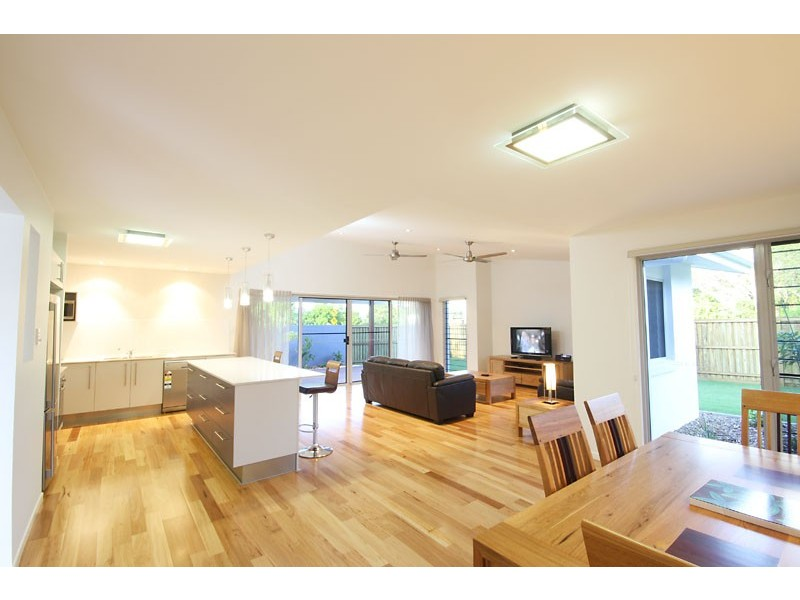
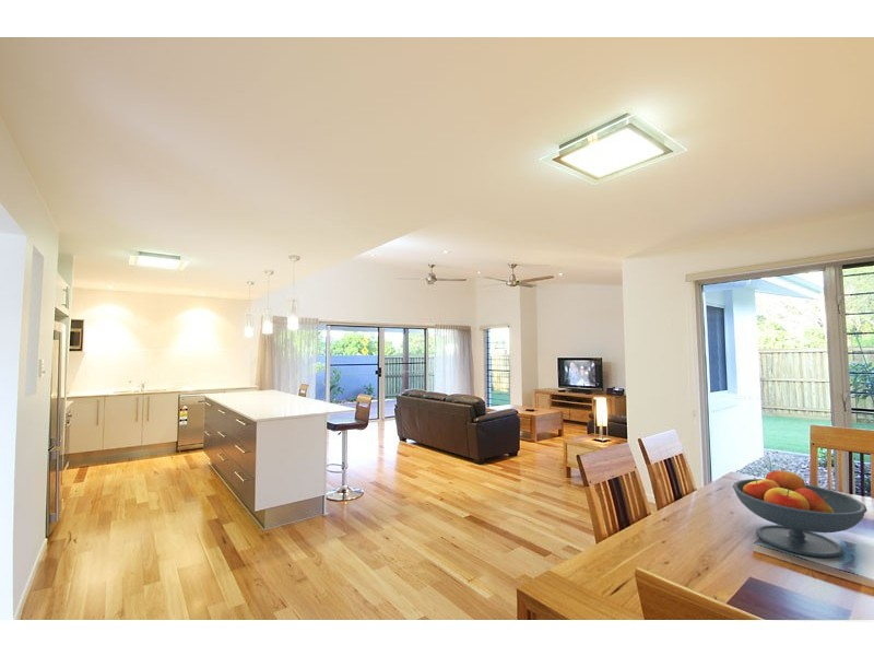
+ fruit bowl (794, 509)
